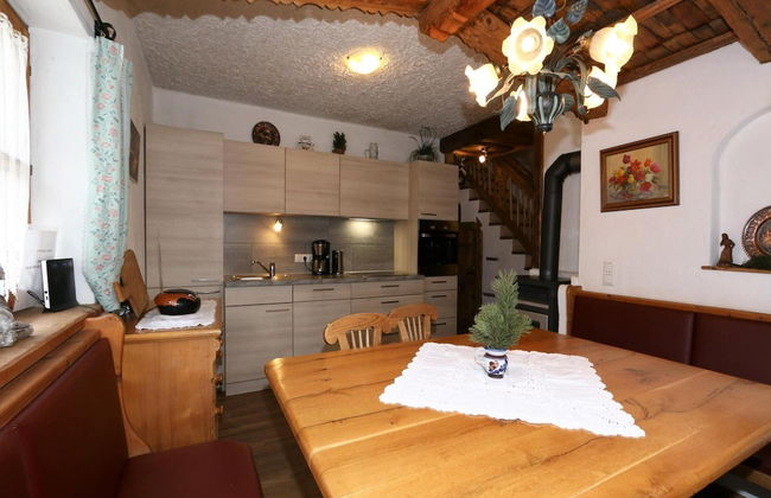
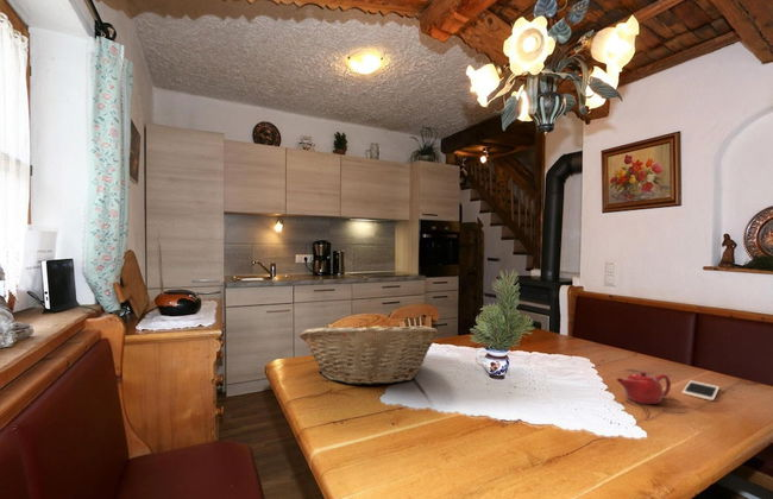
+ fruit basket (369, 345)
+ cell phone (700, 390)
+ teapot (643, 386)
